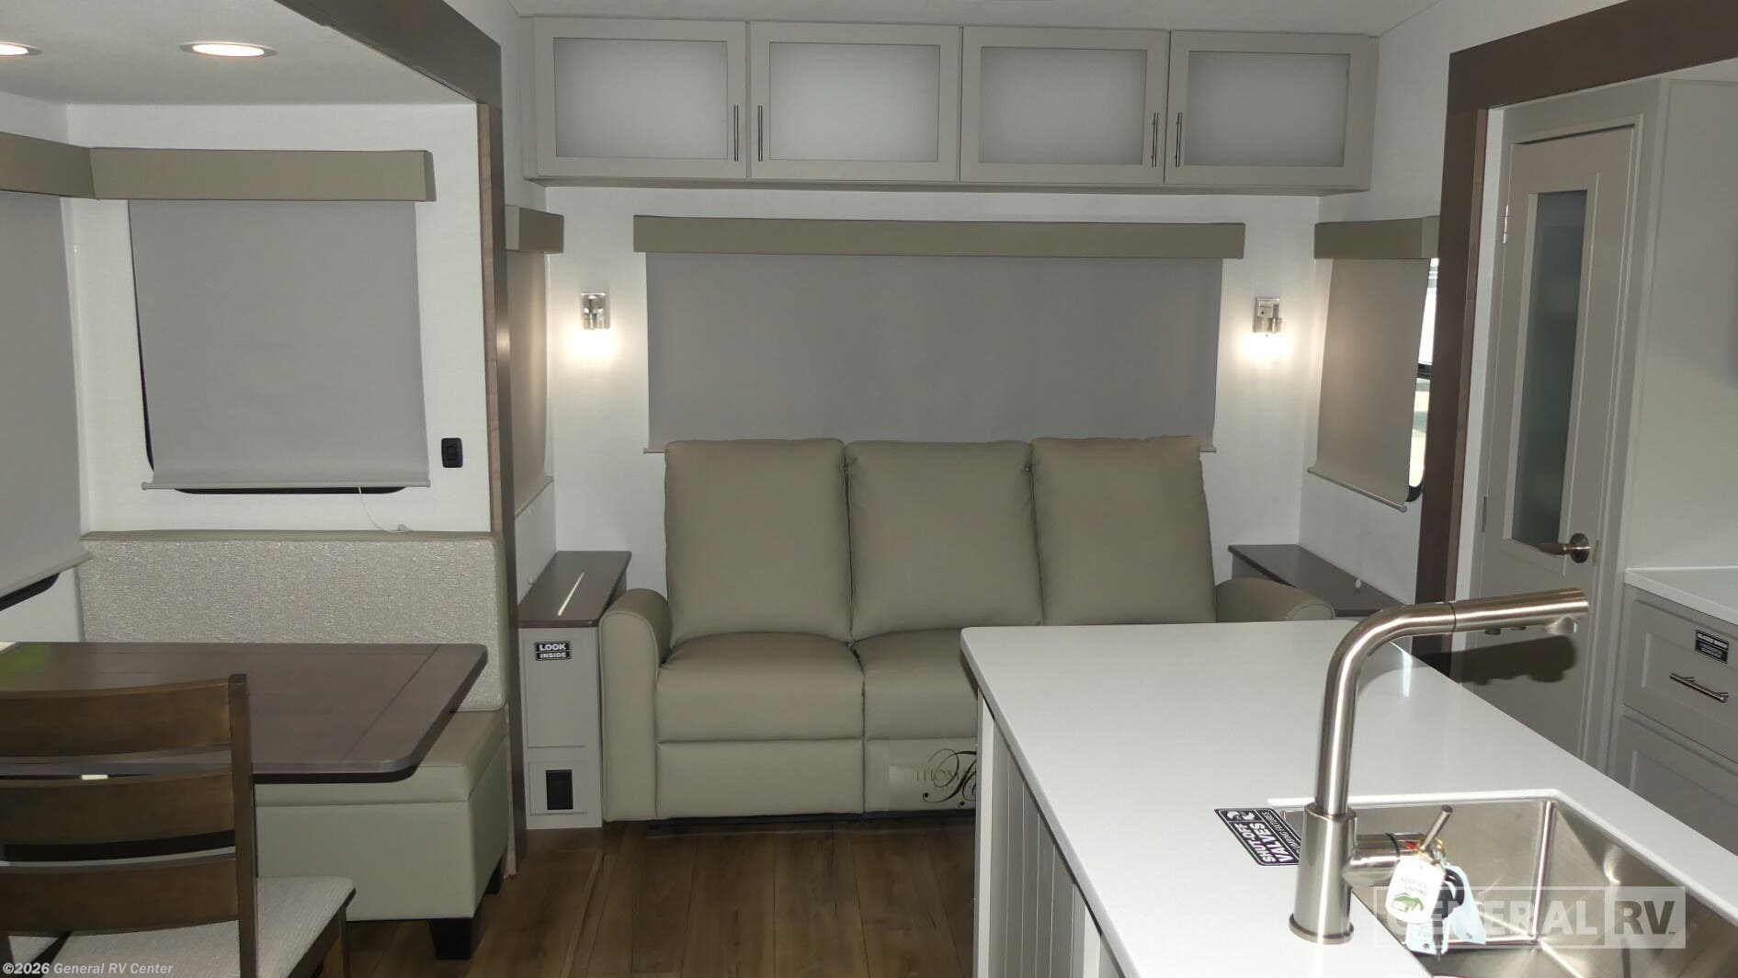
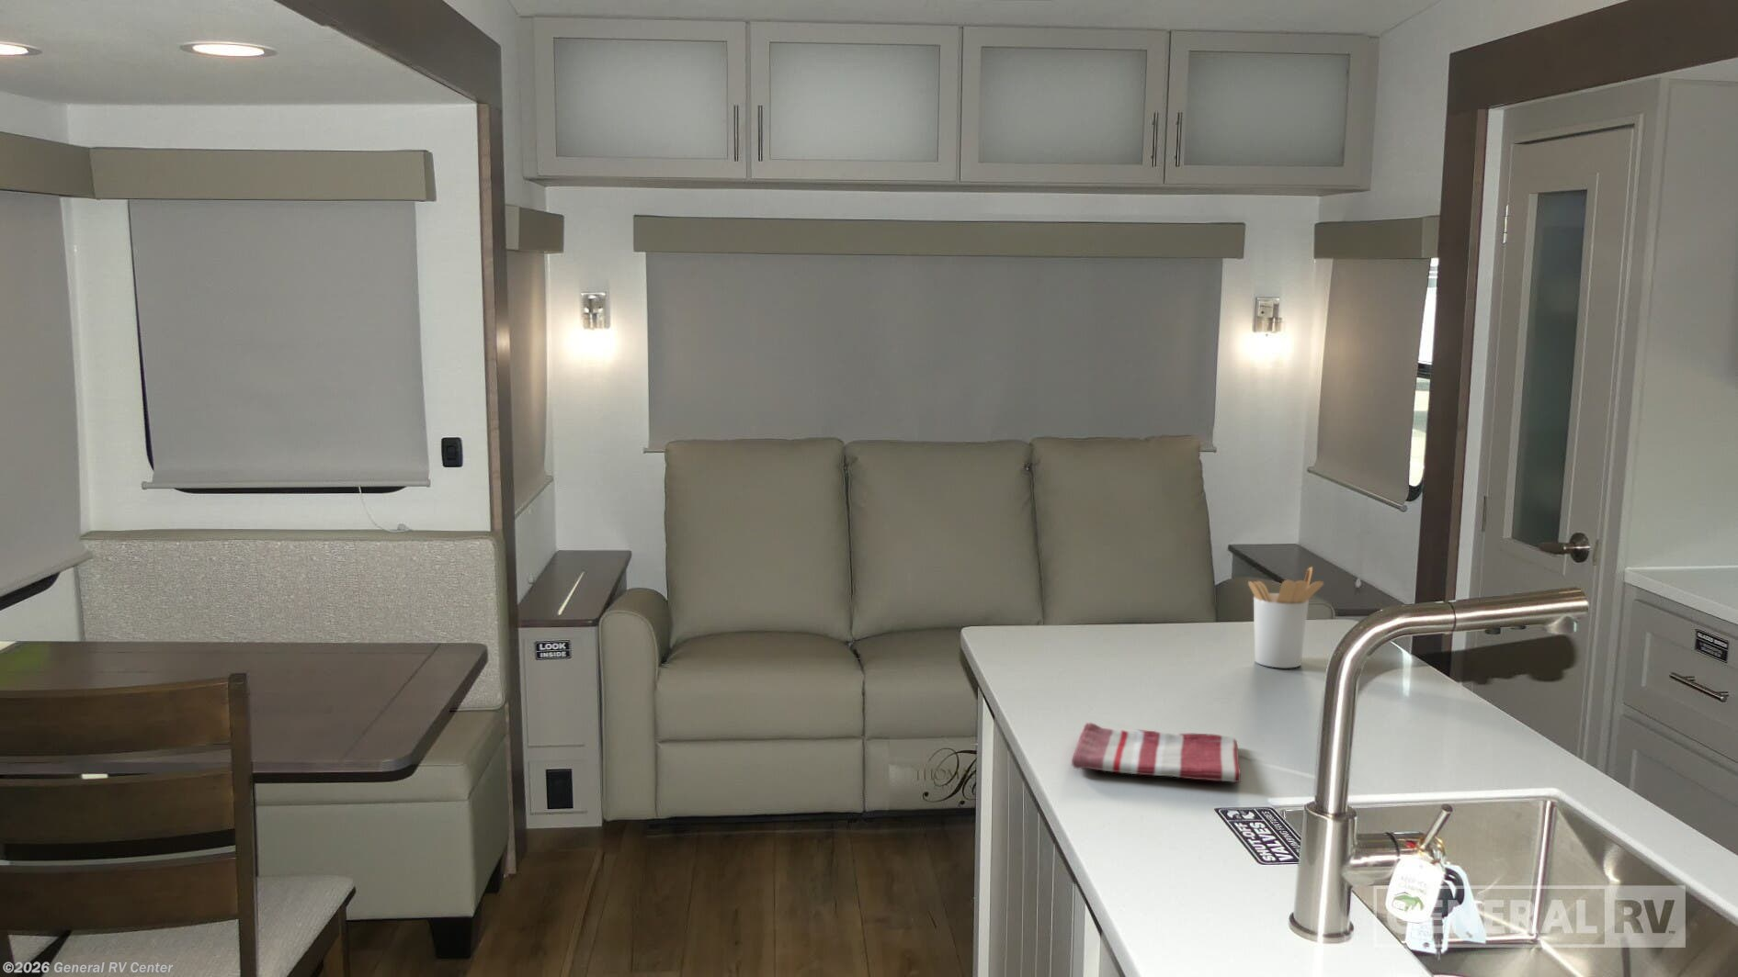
+ utensil holder (1287, 617)
+ dish towel (1157, 752)
